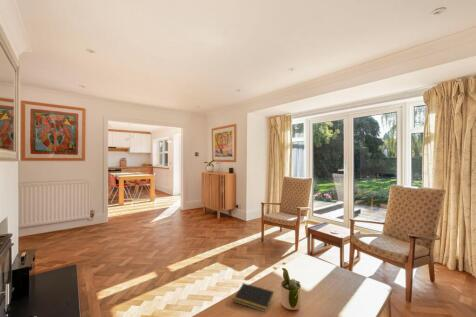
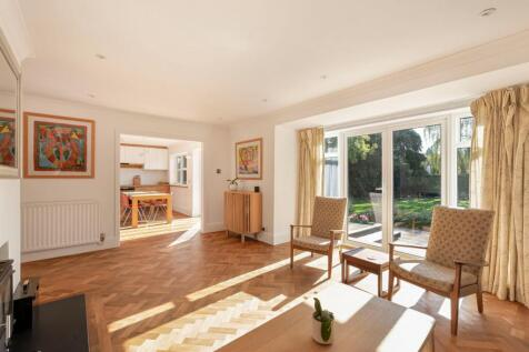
- notepad (253, 296)
